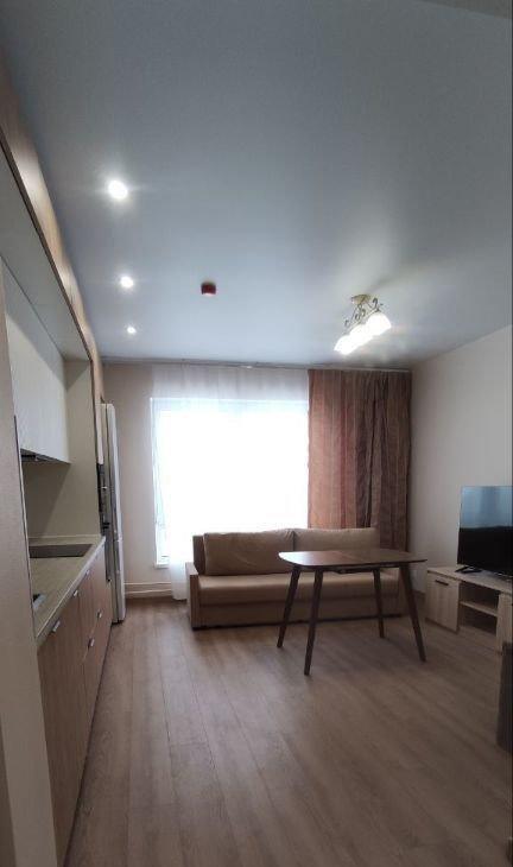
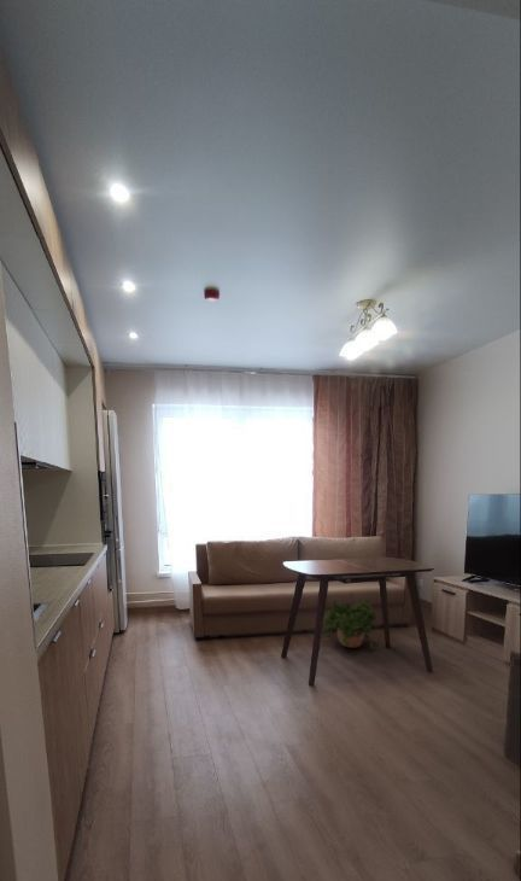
+ potted plant (349, 623)
